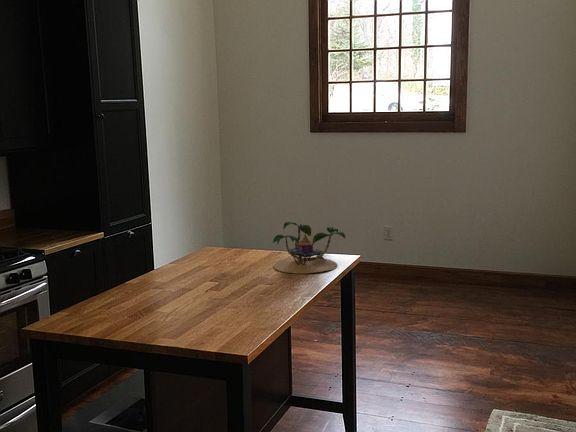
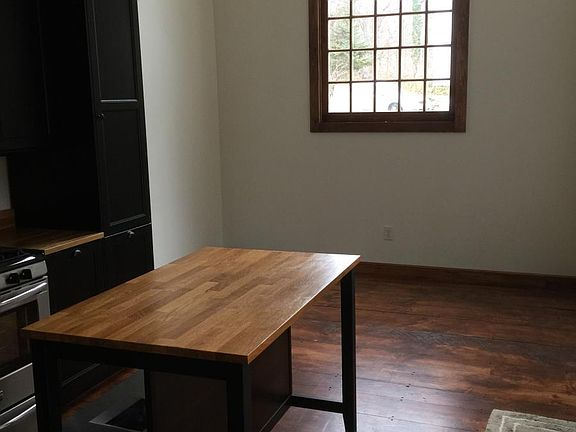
- plant (308, 245)
